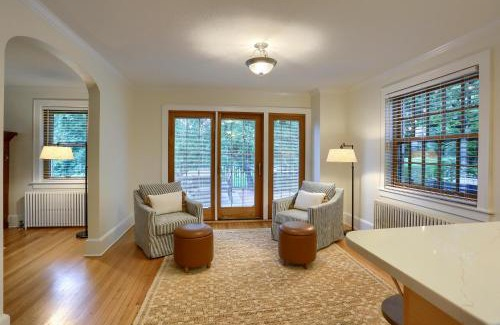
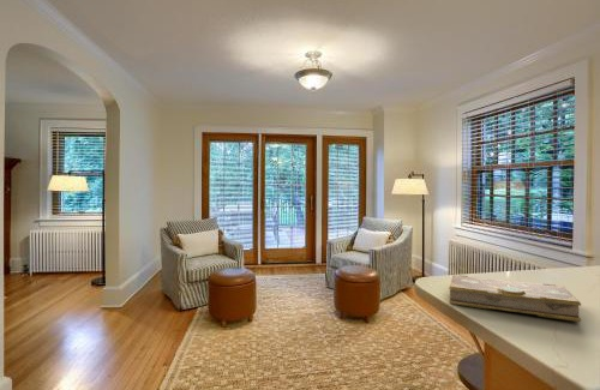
+ book (506, 293)
